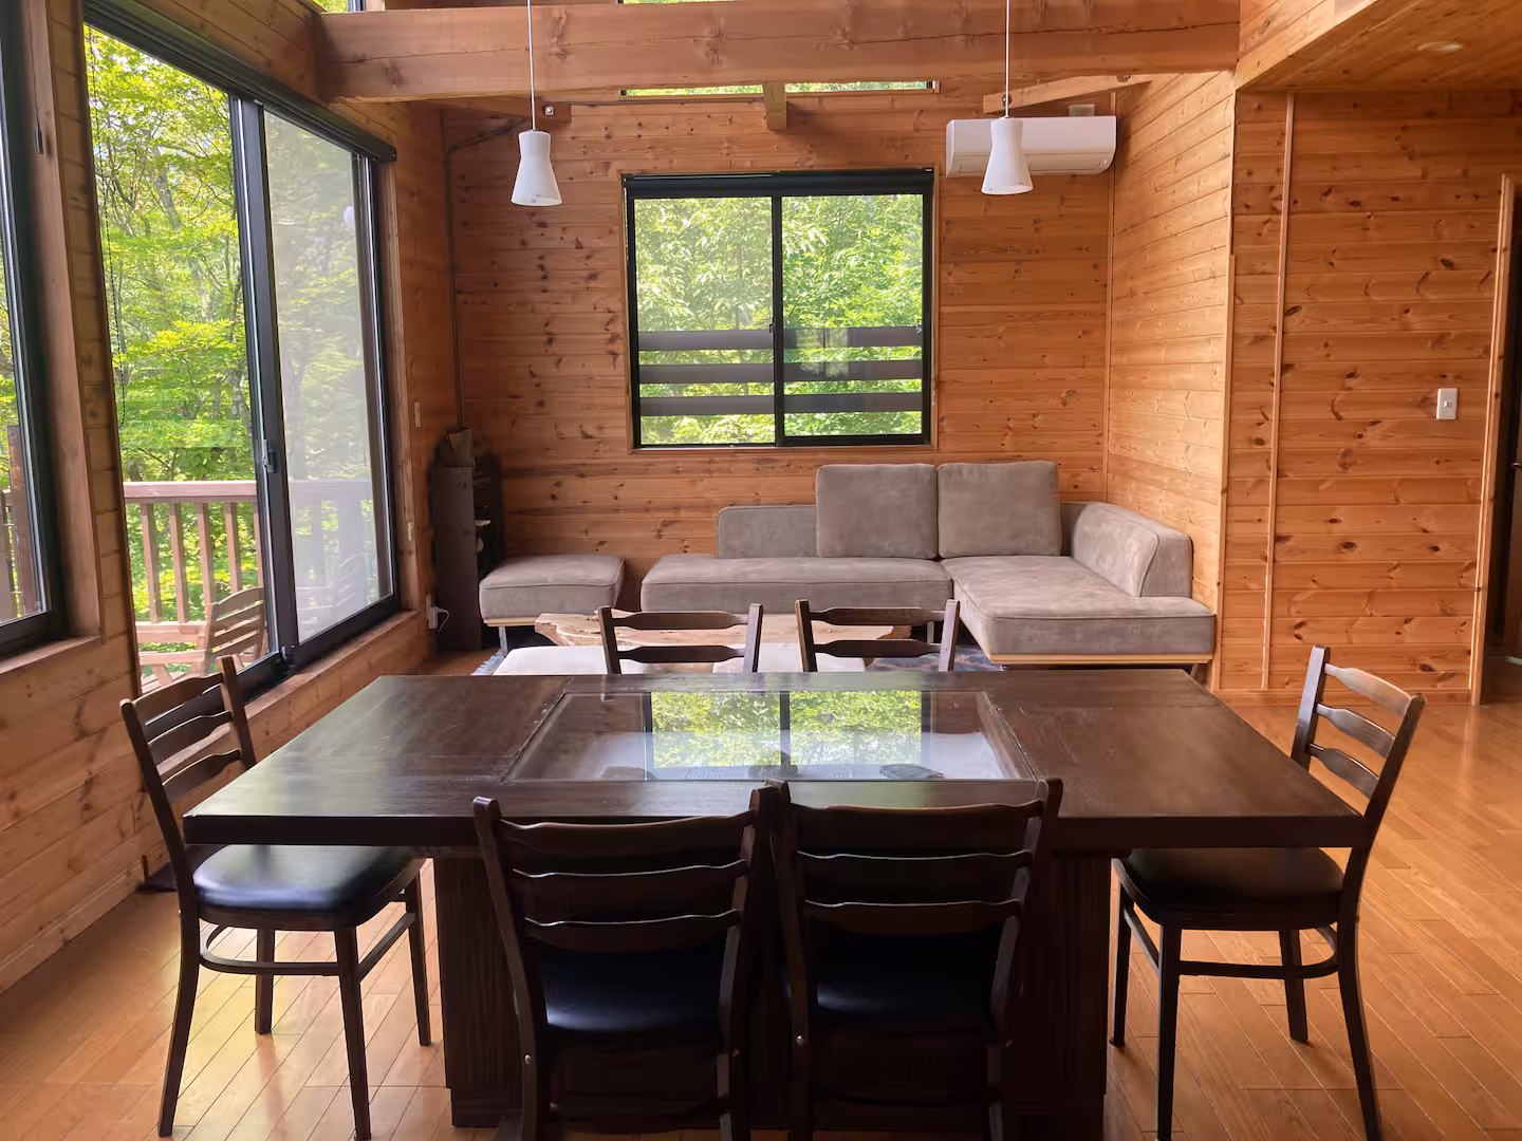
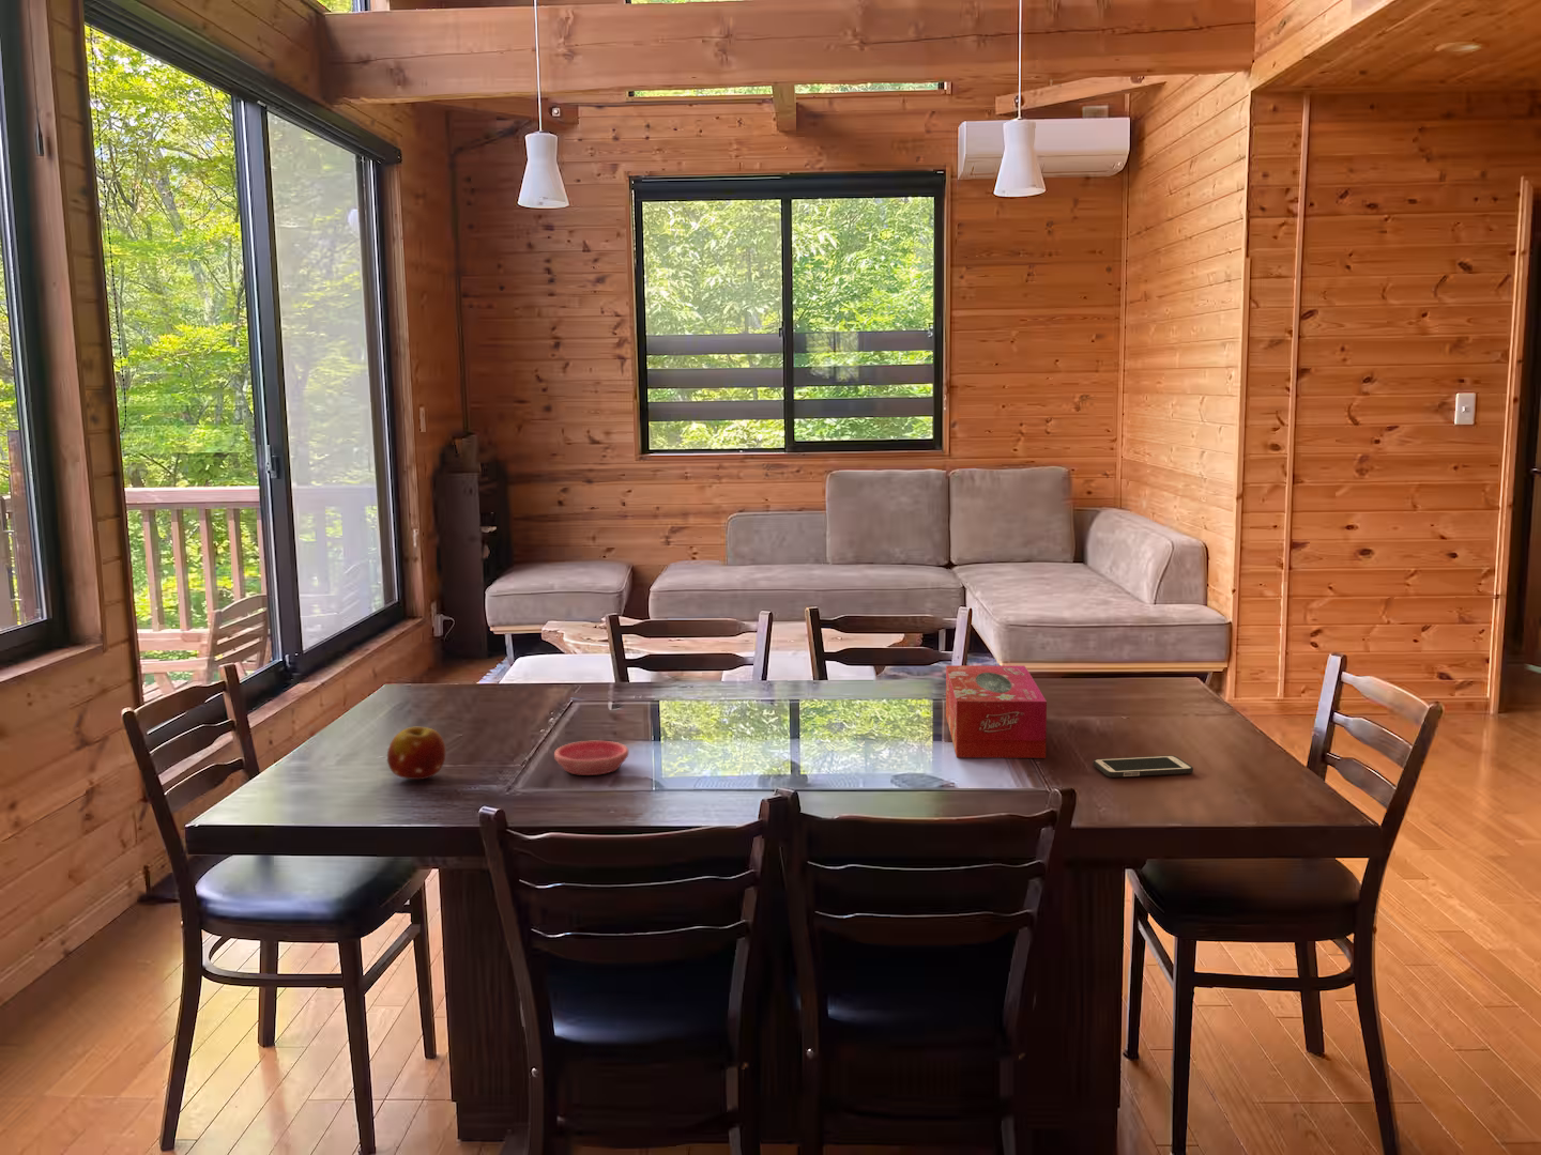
+ saucer (592, 758)
+ tissue box (993, 709)
+ cell phone (1142, 766)
+ fruit (416, 753)
